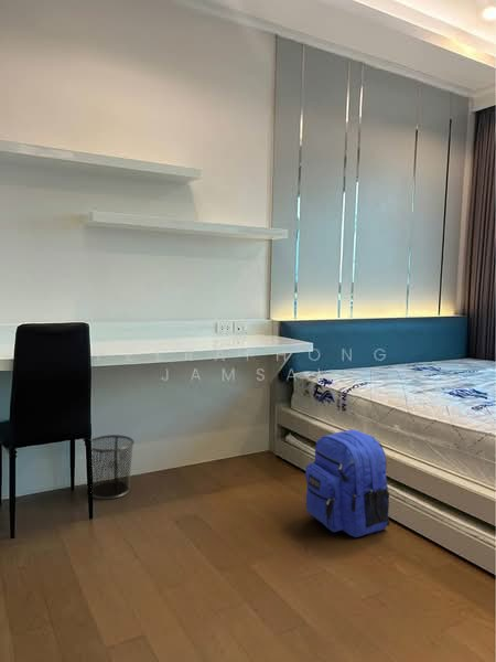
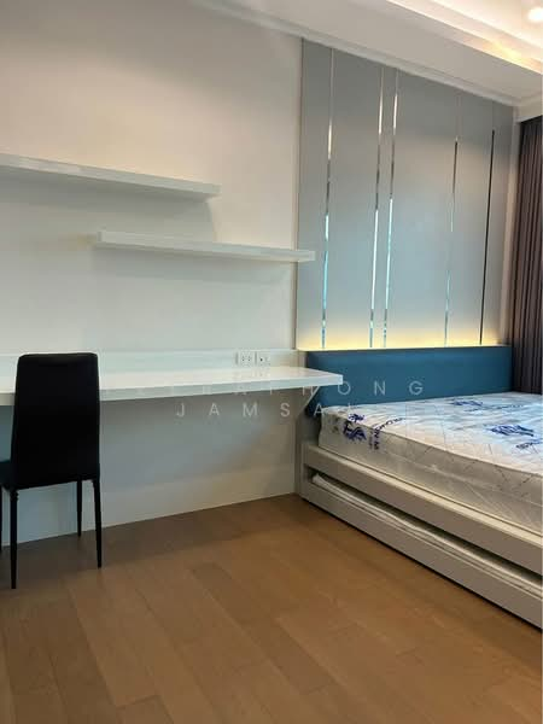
- waste bin (109, 466)
- backpack (346, 479)
